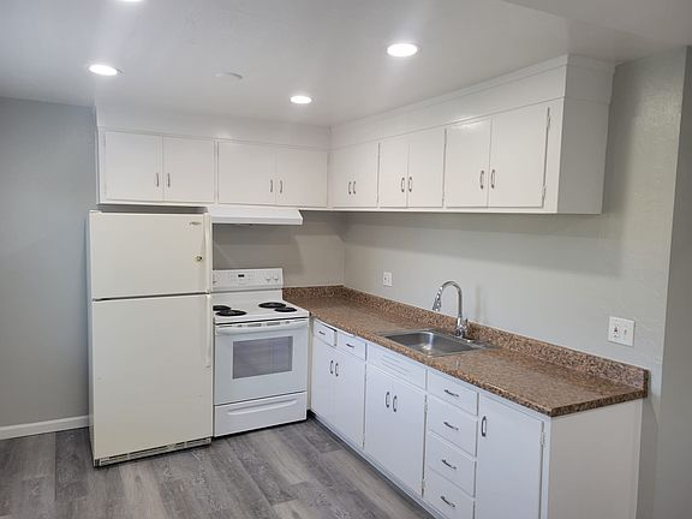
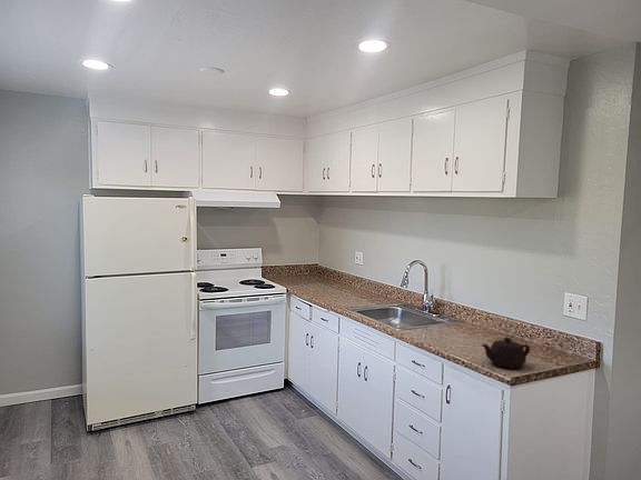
+ teapot (505, 351)
